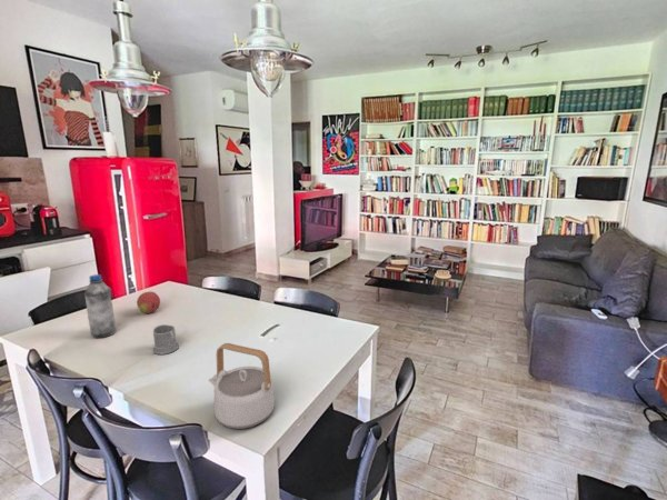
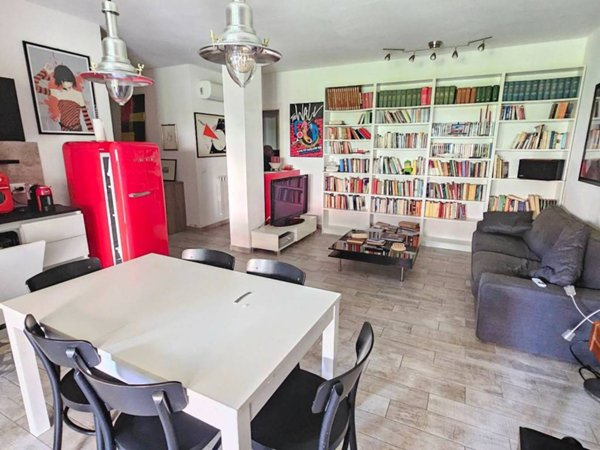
- fruit (148, 301)
- mug (167, 339)
- teapot (238, 379)
- water bottle (99, 304)
